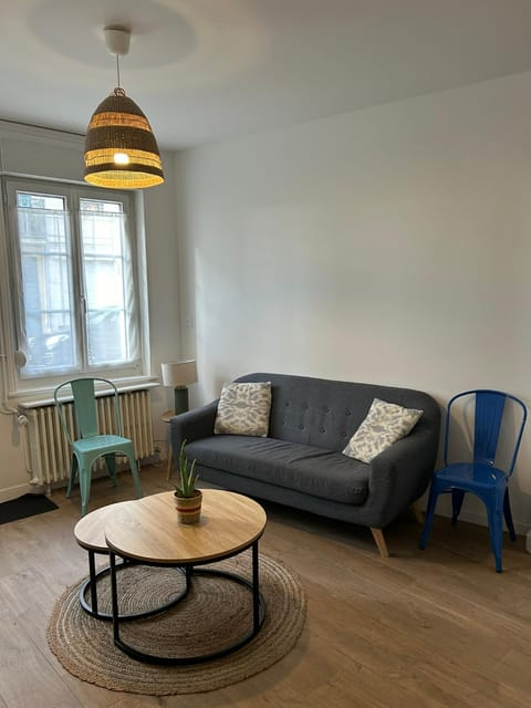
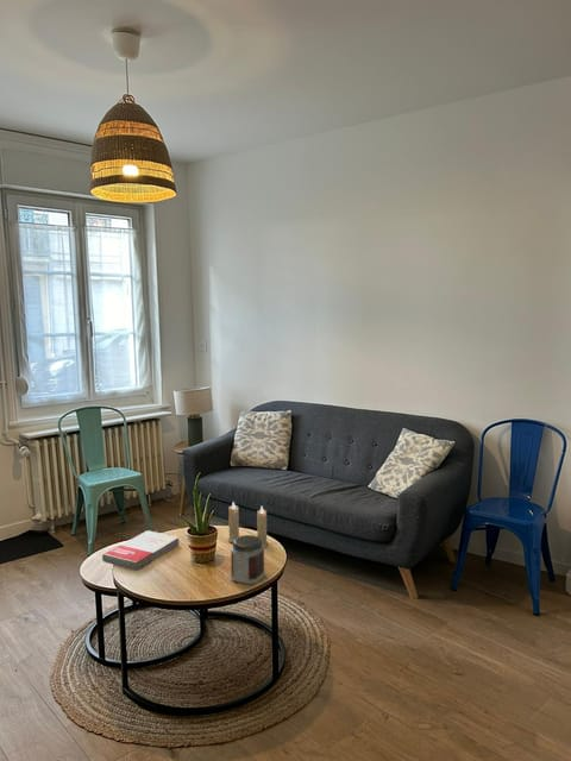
+ book (142, 548)
+ jar (247, 558)
+ candle (238, 522)
